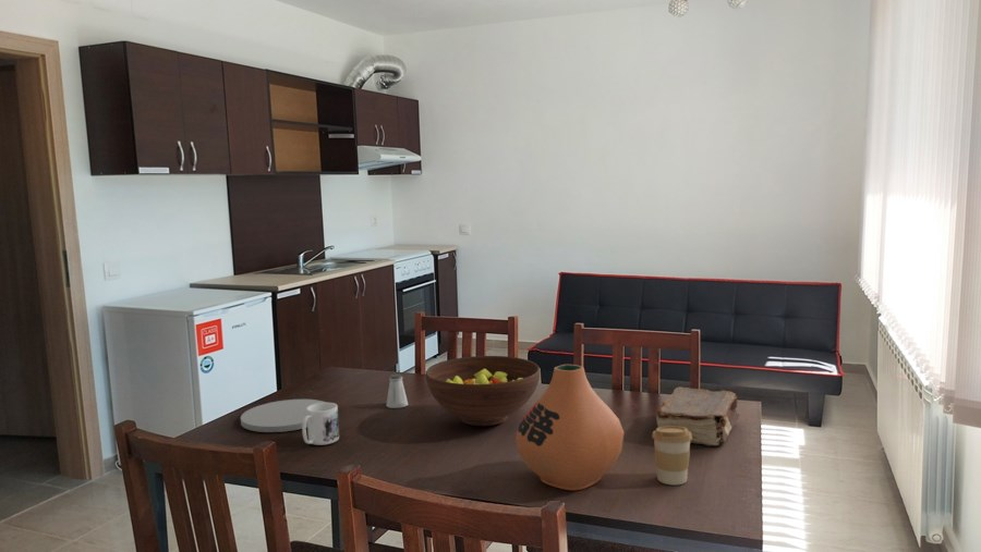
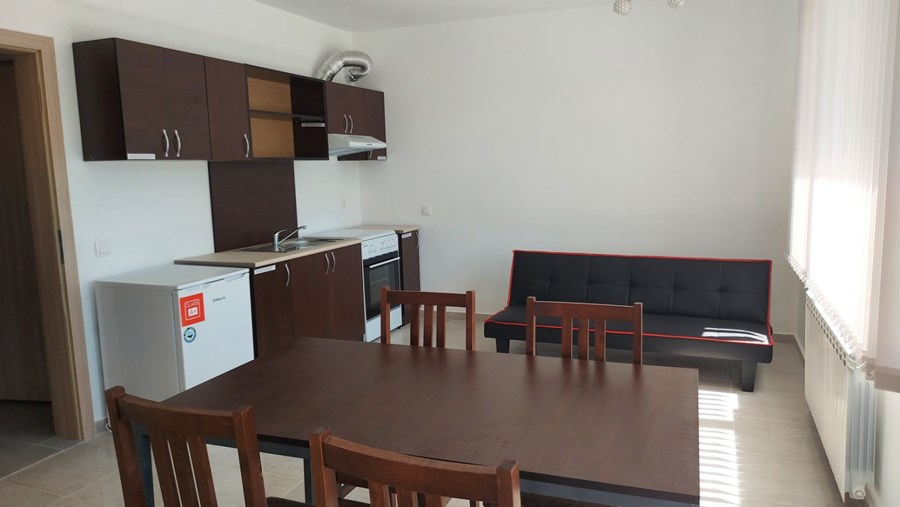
- saltshaker (396, 390)
- fruit bowl (483, 394)
- book (698, 414)
- mug (318, 425)
- plate (287, 414)
- vase (569, 422)
- coffee cup (671, 453)
